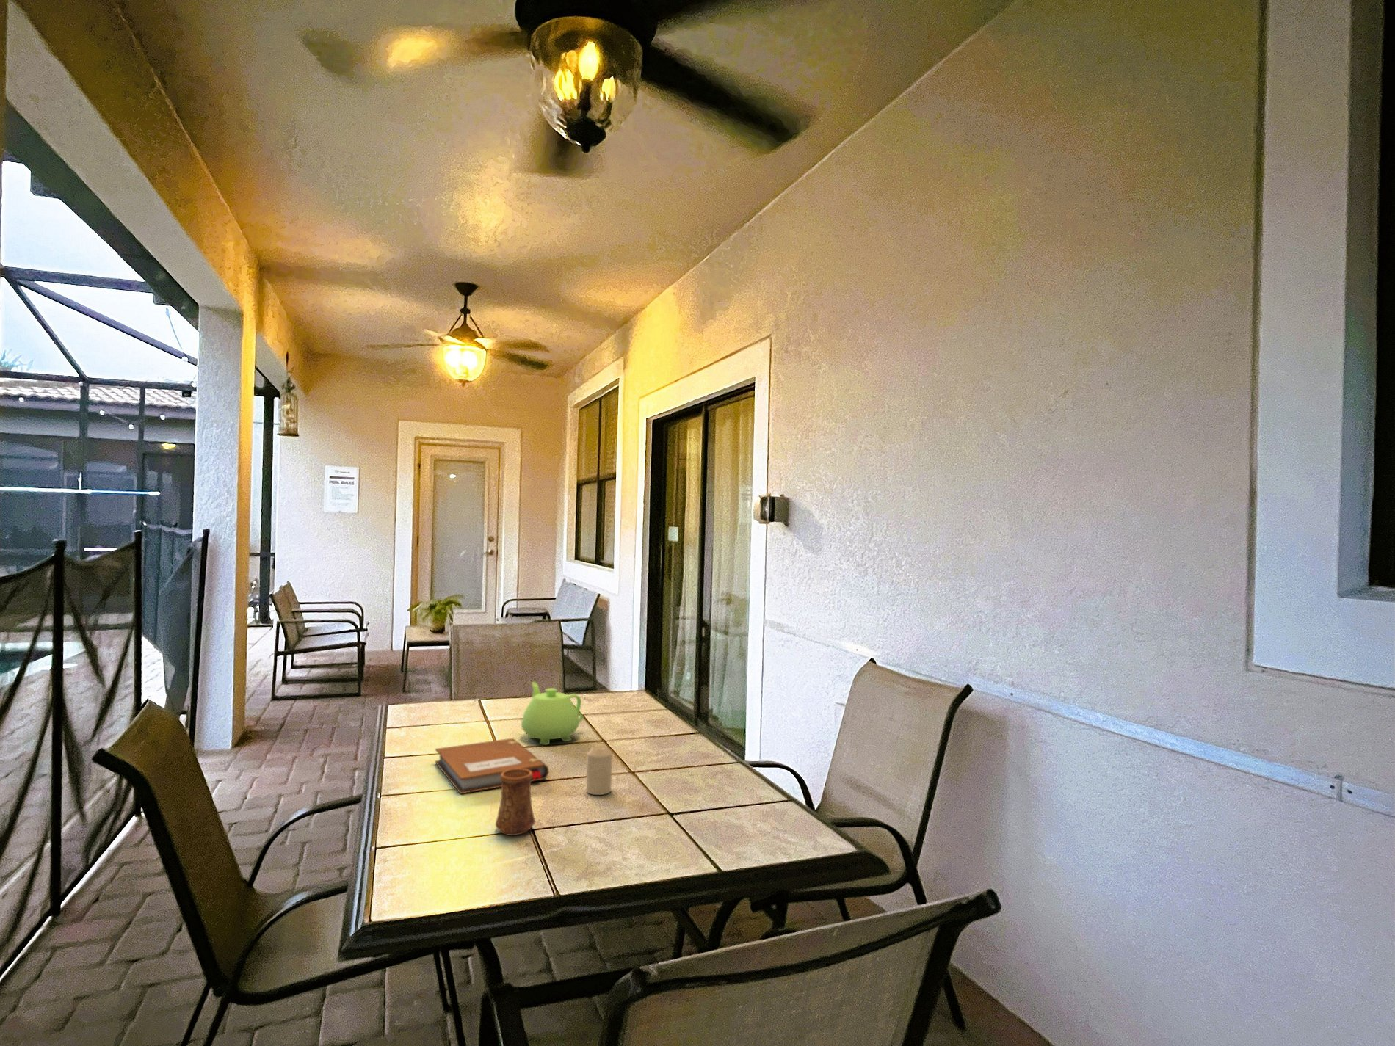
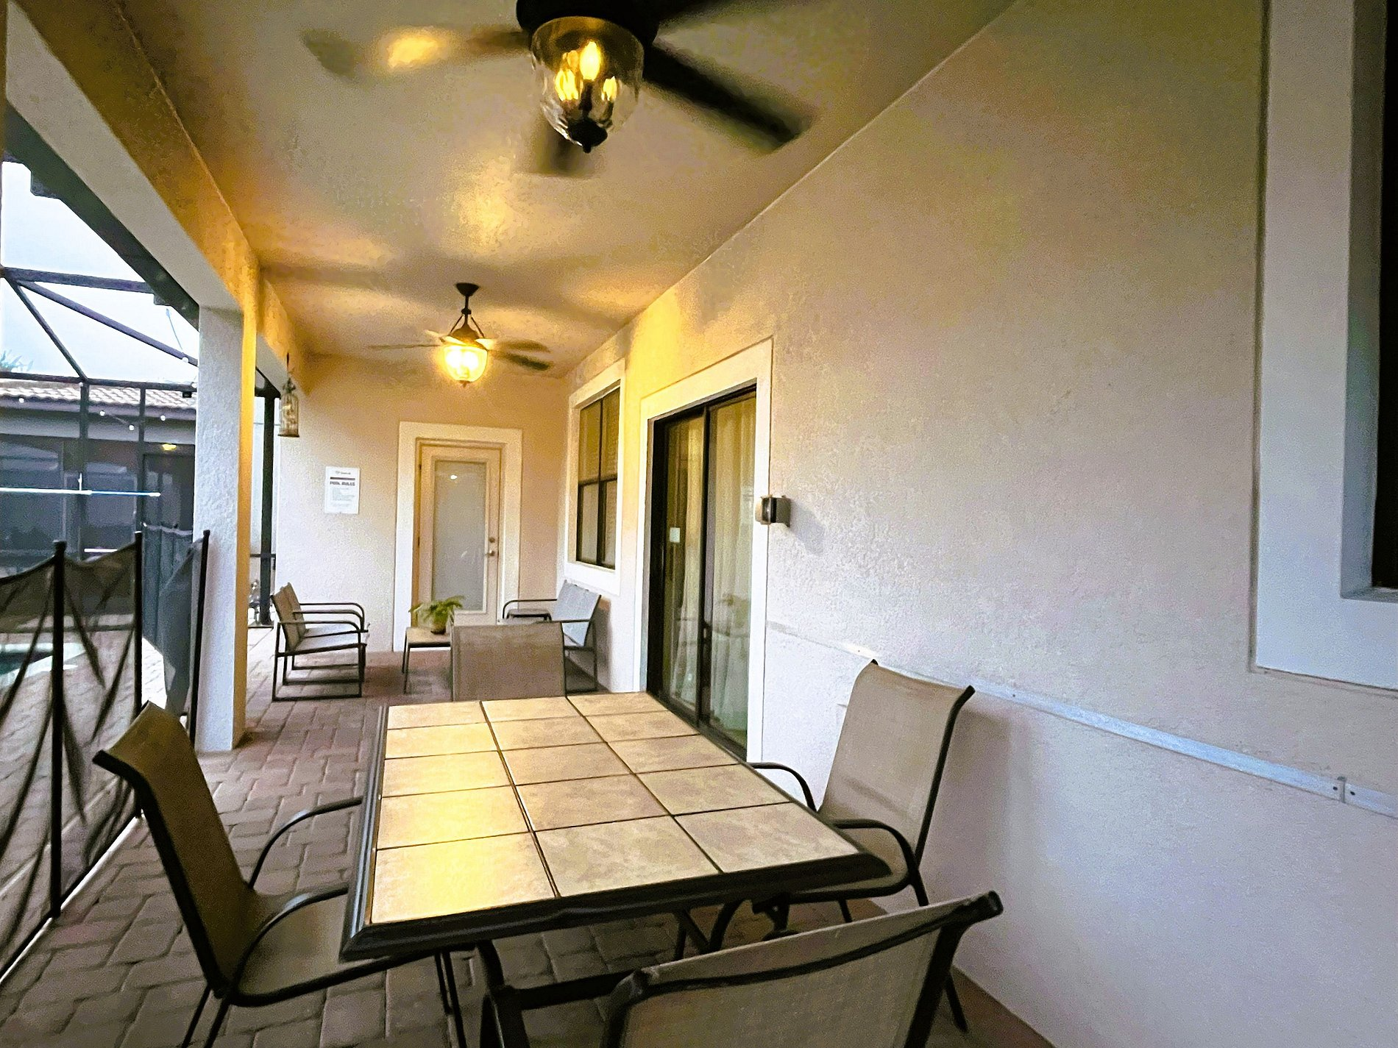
- teapot (550, 711)
- candle (599, 768)
- cup (515, 801)
- notebook (491, 764)
